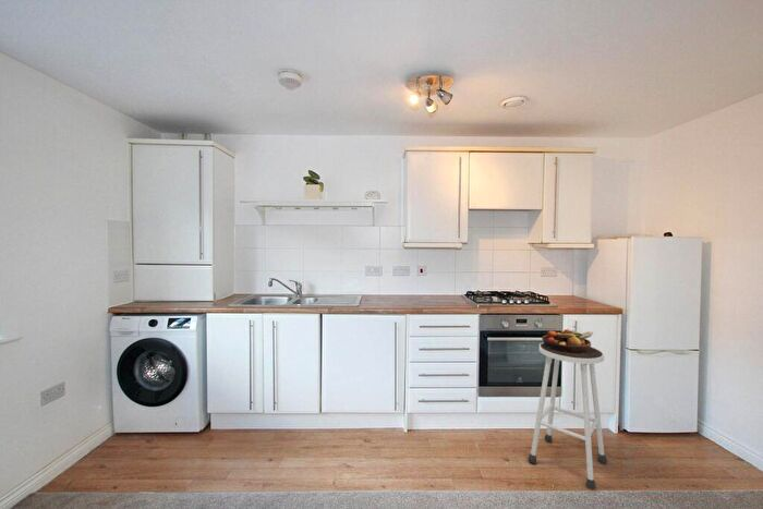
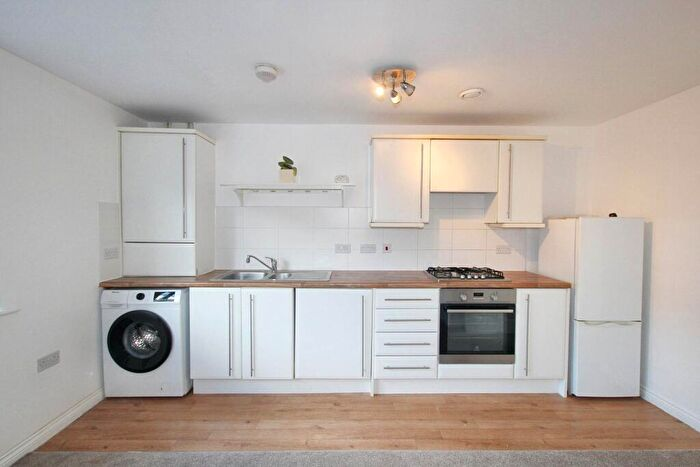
- fruit bowl (566, 337)
- stool (567, 410)
